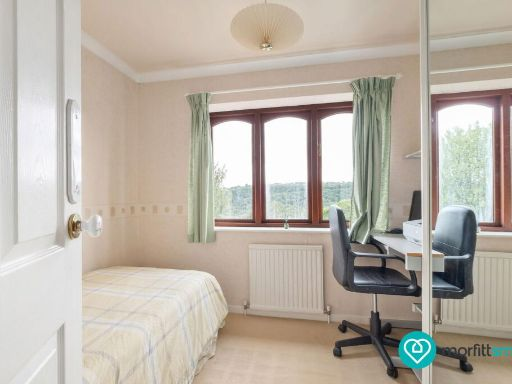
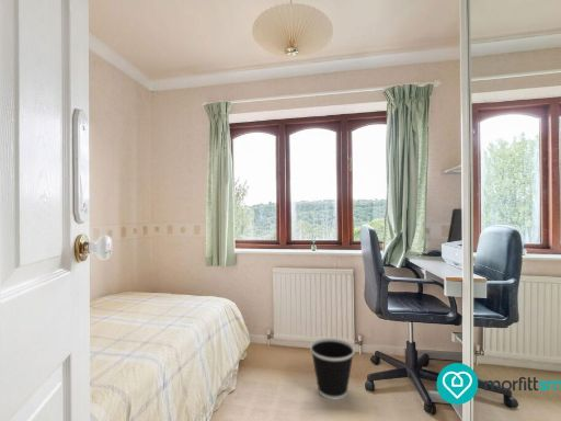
+ wastebasket (332, 368)
